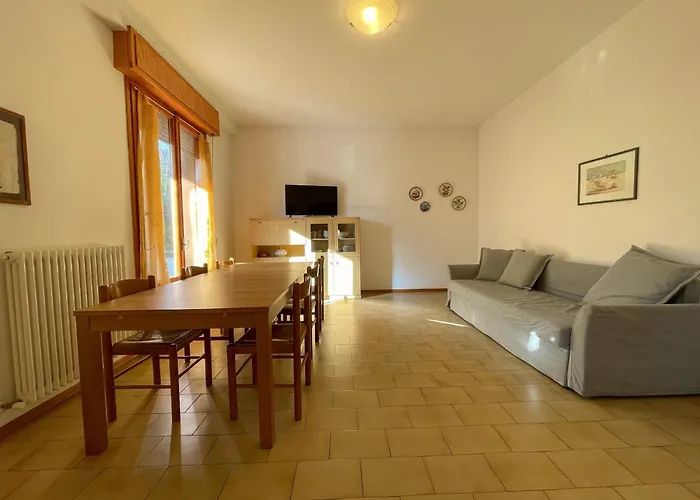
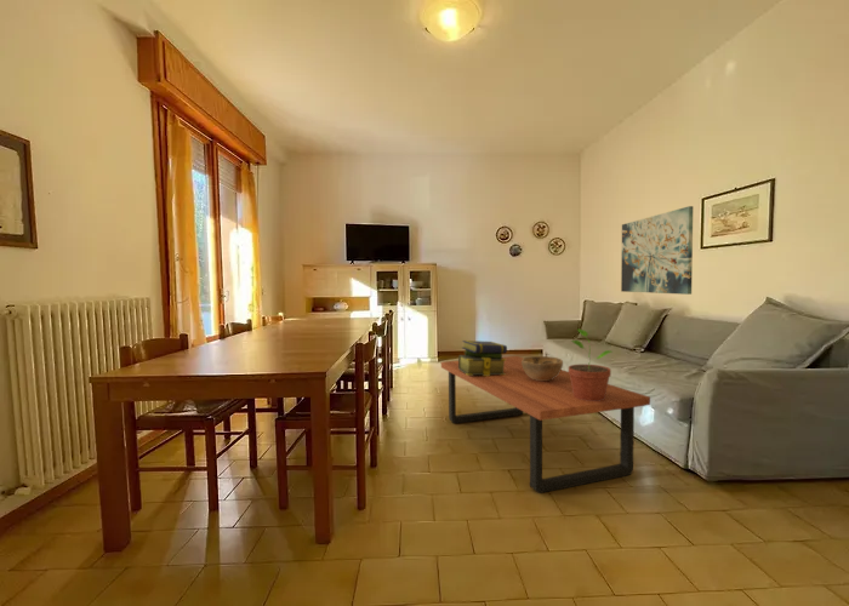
+ potted plant (588, 365)
+ coffee table (525, 410)
+ decorative bowl (541, 368)
+ stack of books (482, 356)
+ wall art (651, 255)
